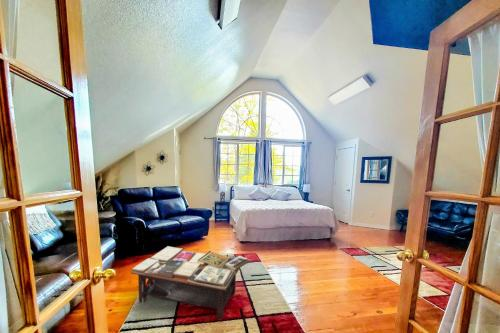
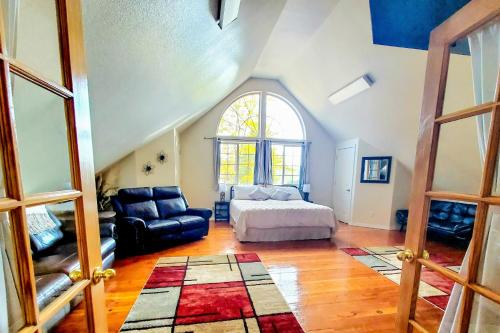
- coffee table (193, 277)
